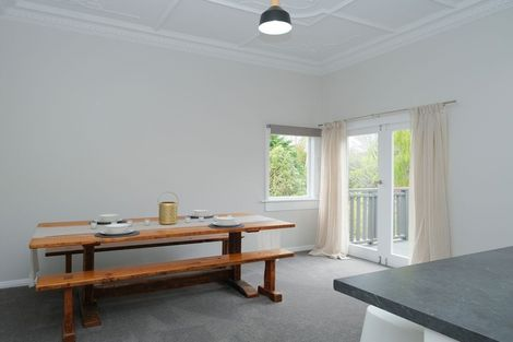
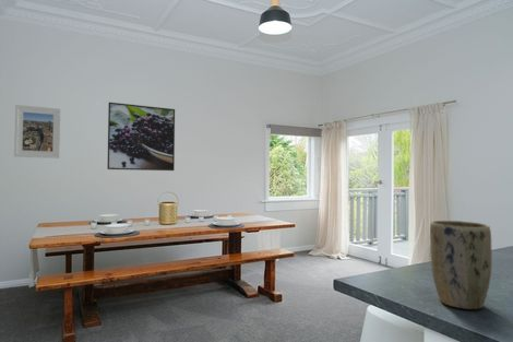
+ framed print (142, 138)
+ plant pot (460, 262)
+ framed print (38, 131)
